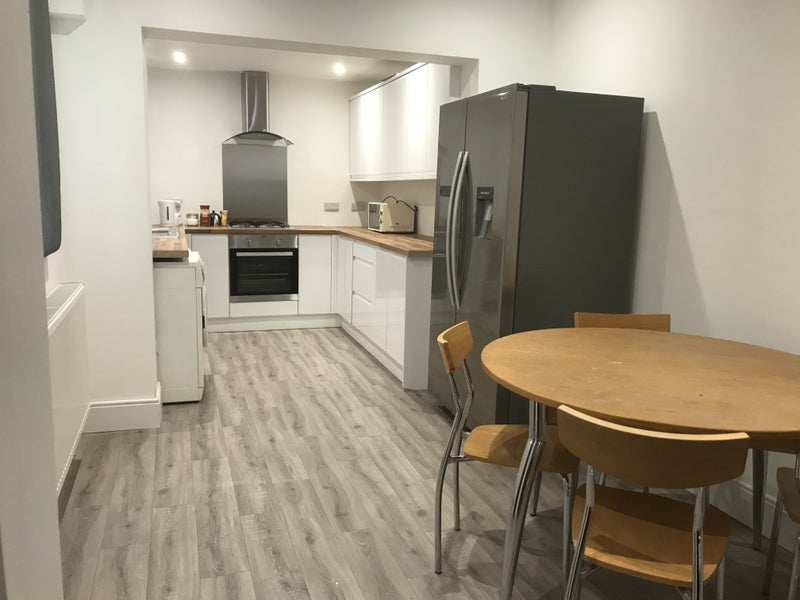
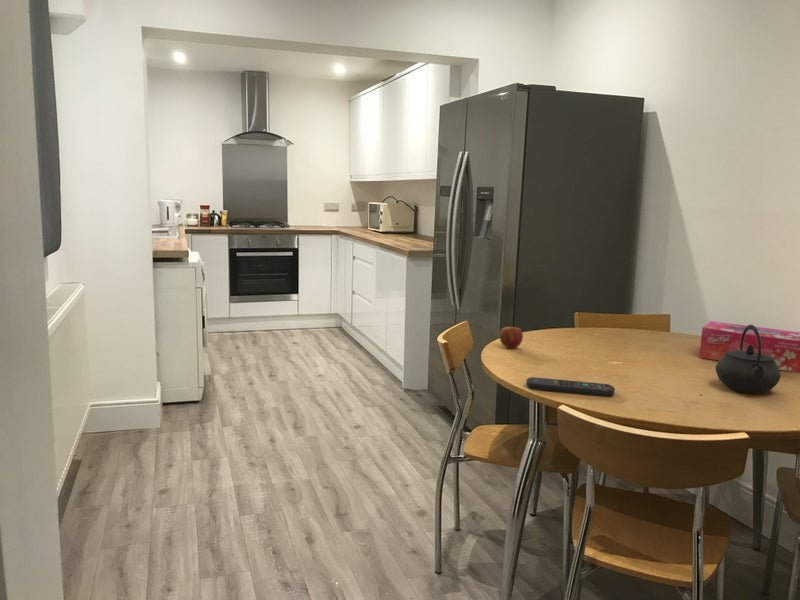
+ kettle (750, 358)
+ remote control (569, 386)
+ apple (511, 335)
+ tissue box (753, 345)
